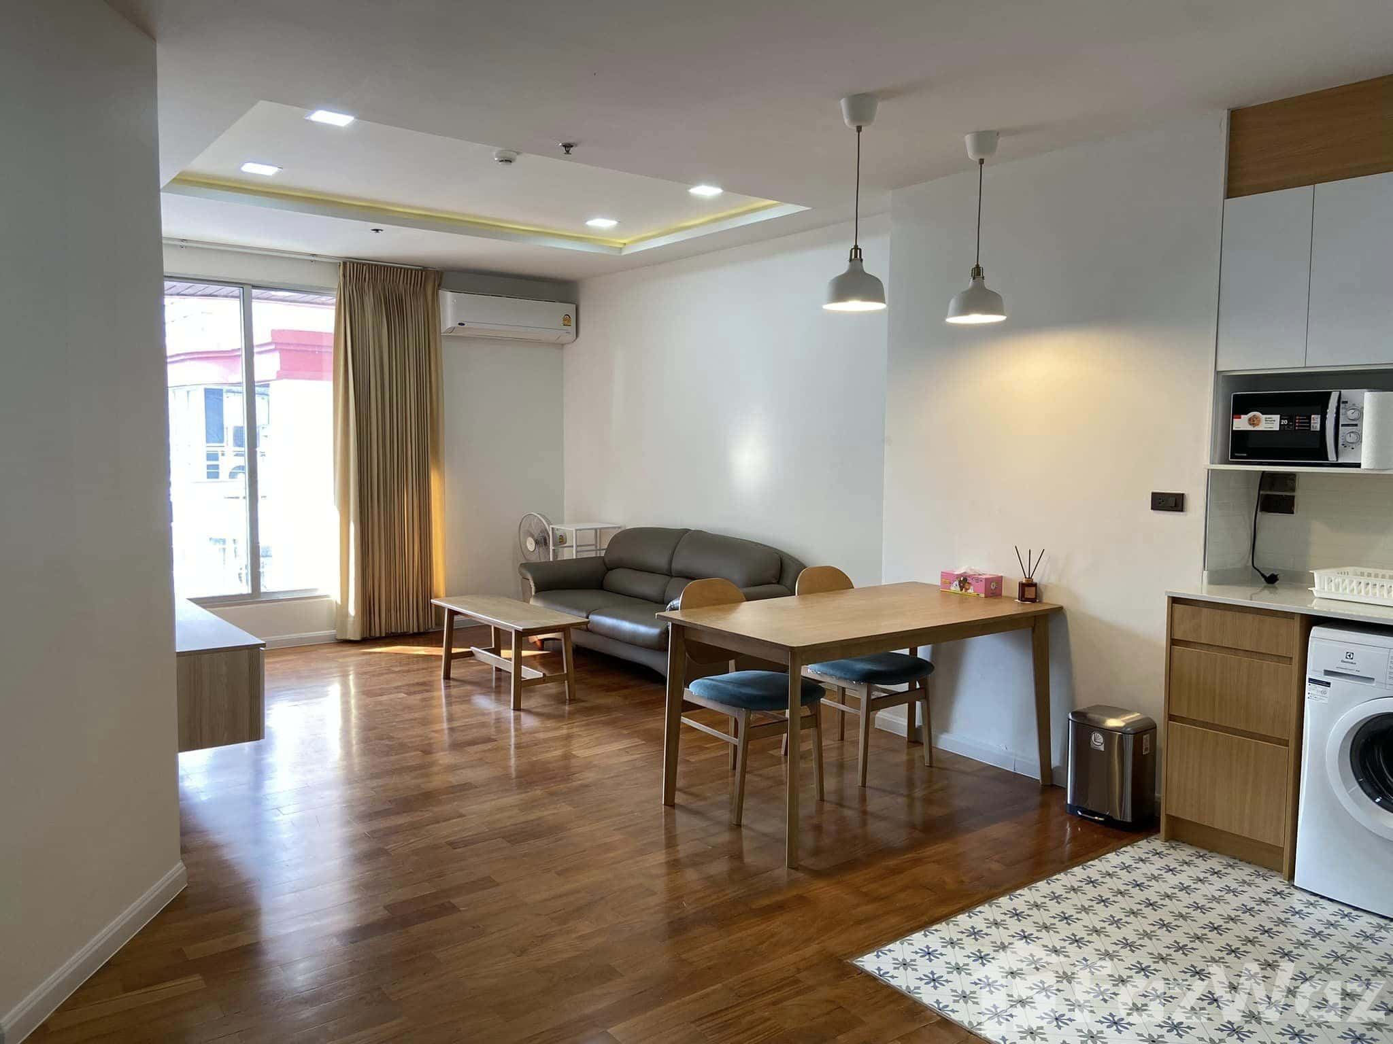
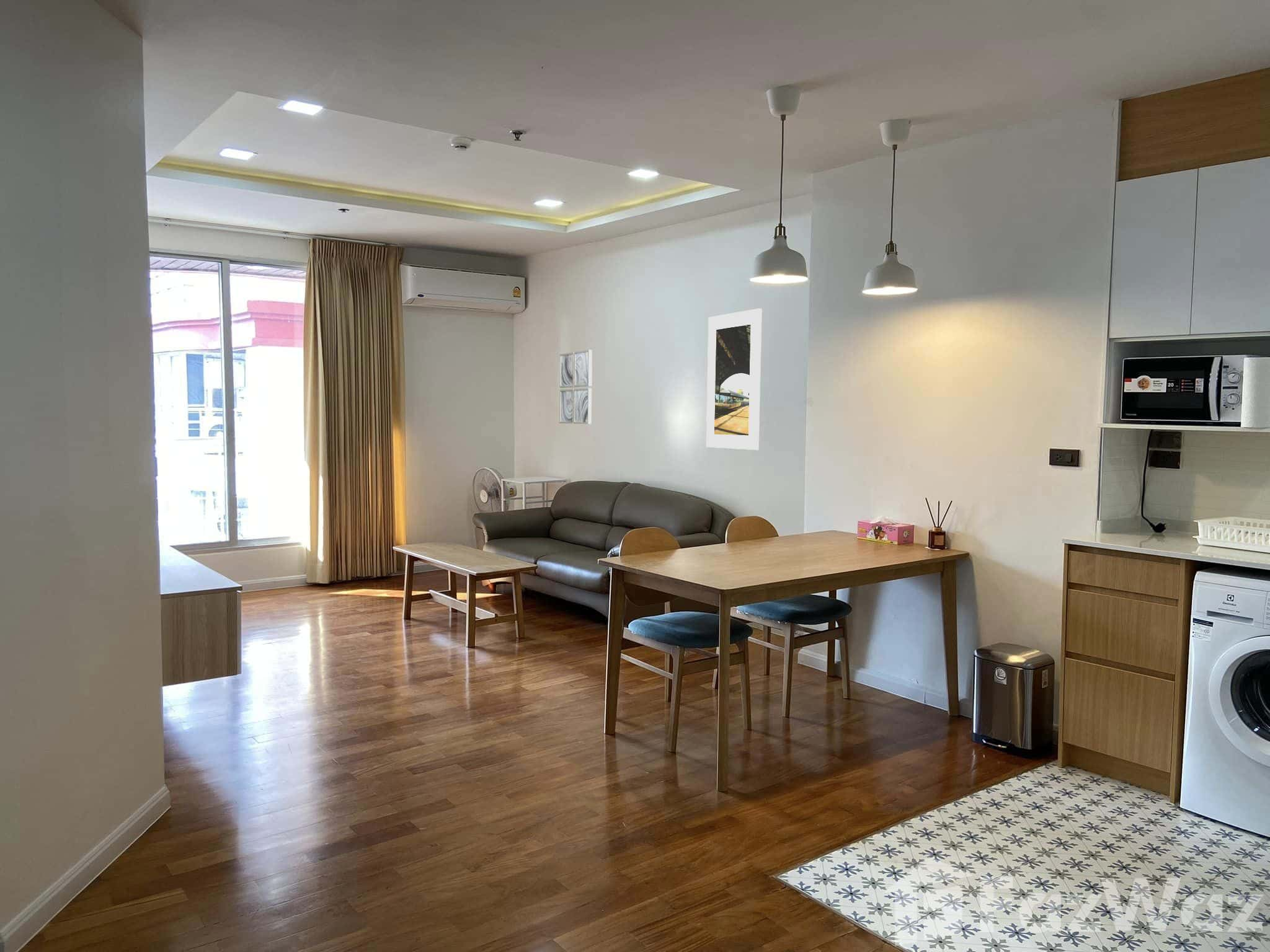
+ wall art (575, 389)
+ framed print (732, 381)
